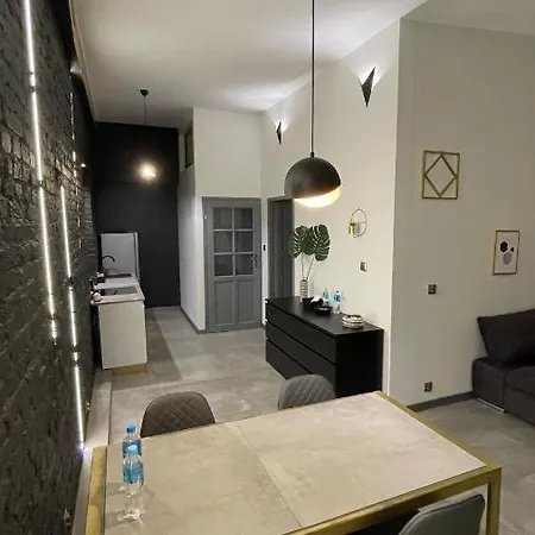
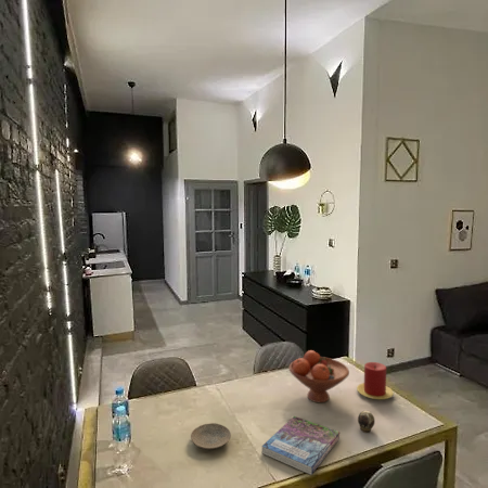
+ decorative egg (365, 420)
+ plate (210, 437)
+ candle (374, 380)
+ fruit bowl (318, 376)
+ book (301, 442)
